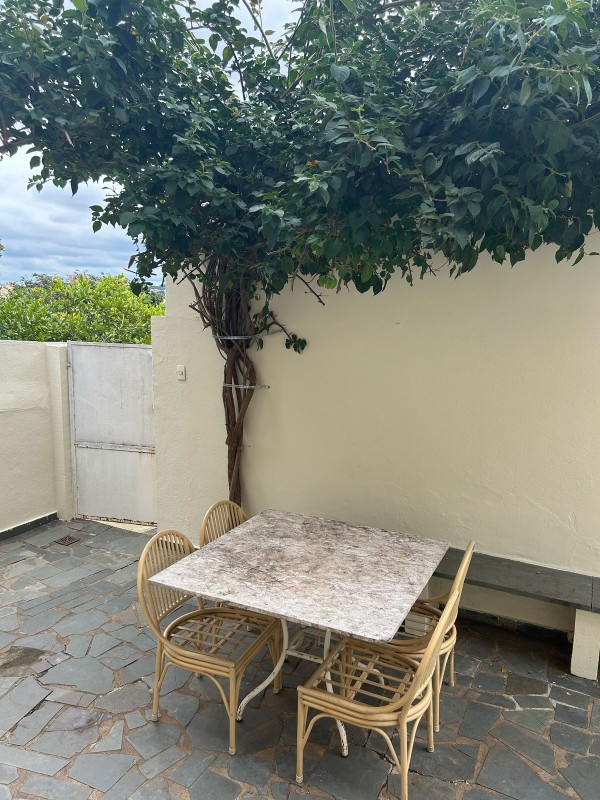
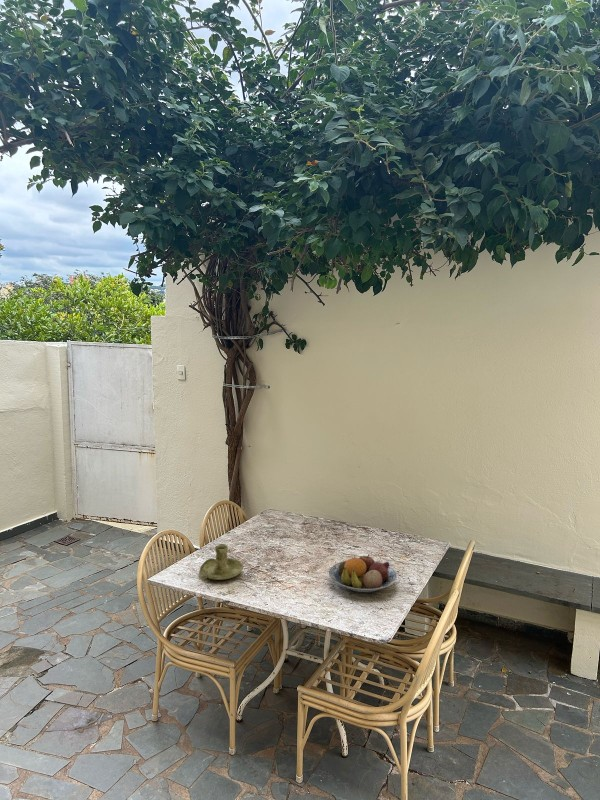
+ fruit bowl (362, 570)
+ candle holder (218, 562)
